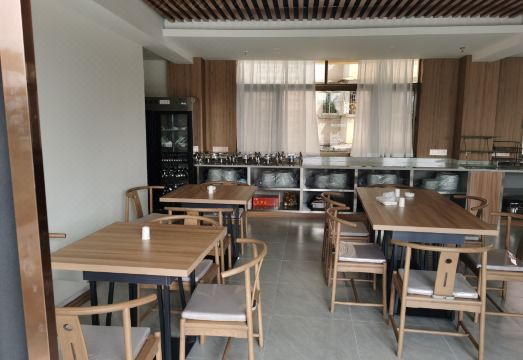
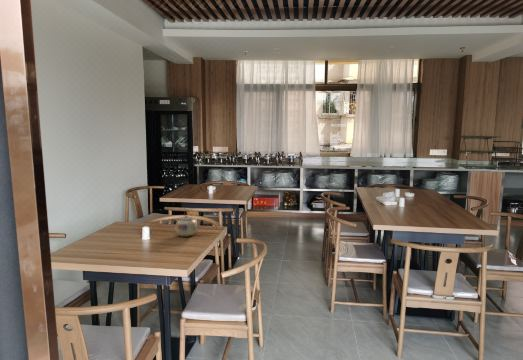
+ teapot (187, 225)
